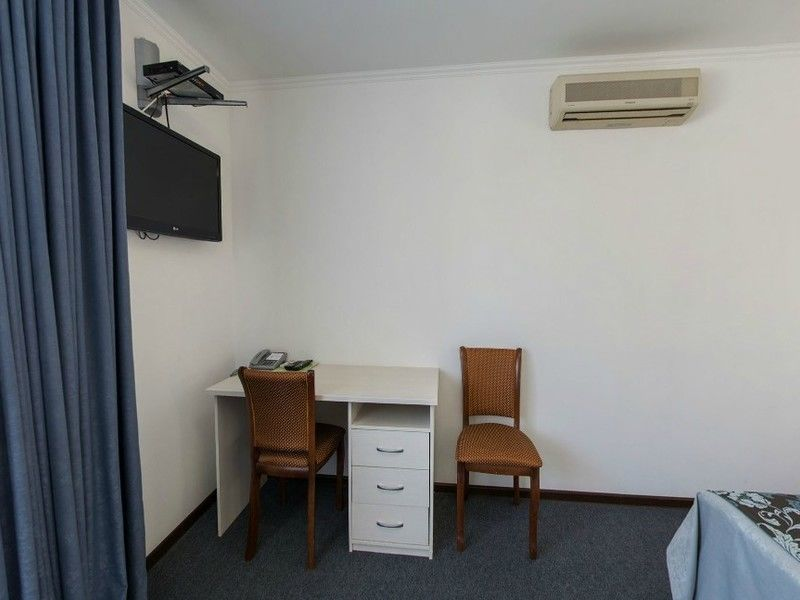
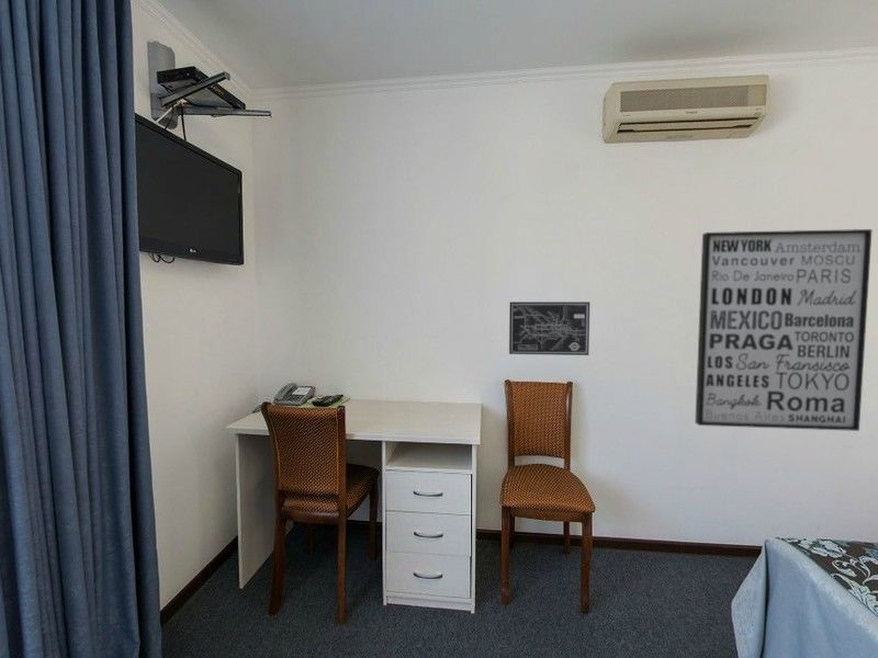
+ wall art (779, 330)
+ wall art (549, 328)
